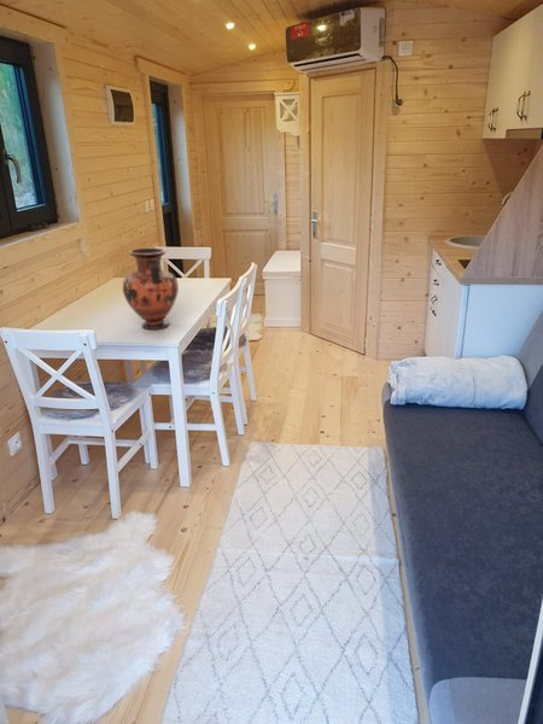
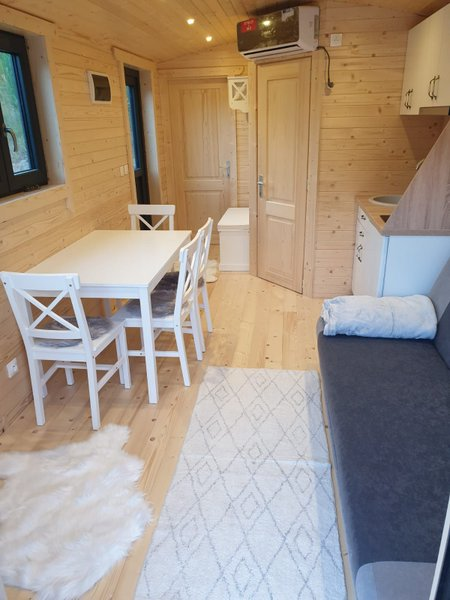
- vase (151, 288)
